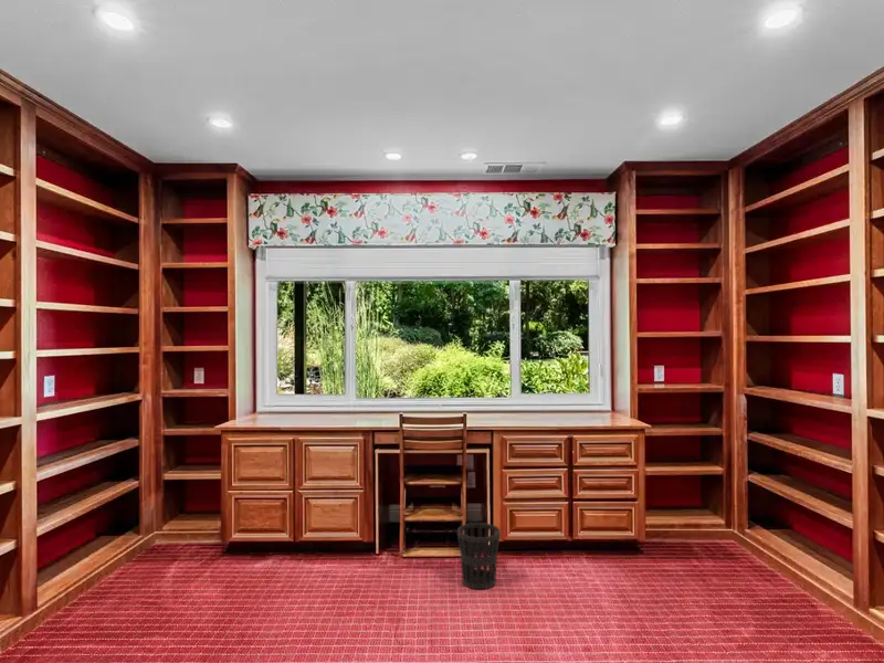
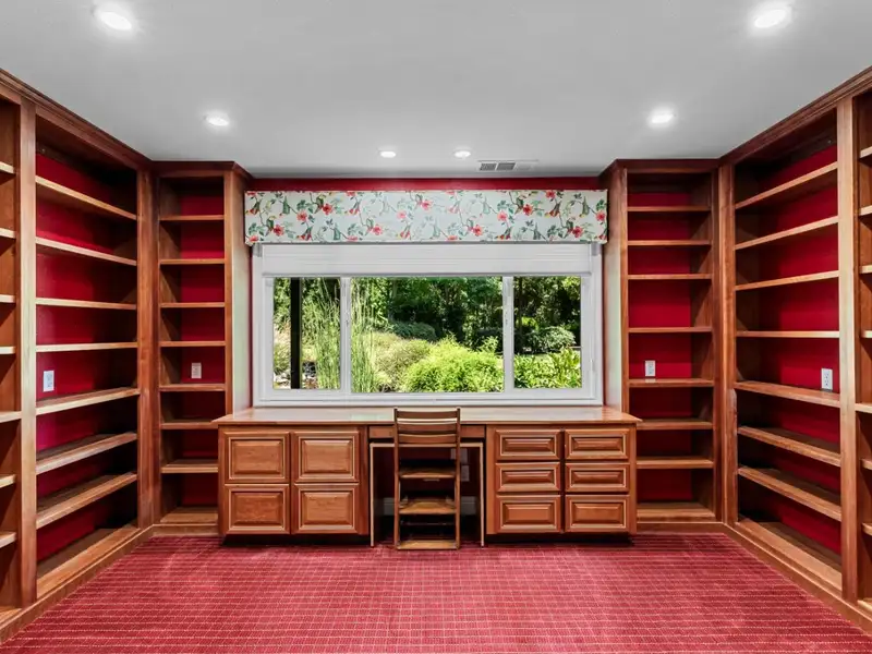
- wastebasket (478, 555)
